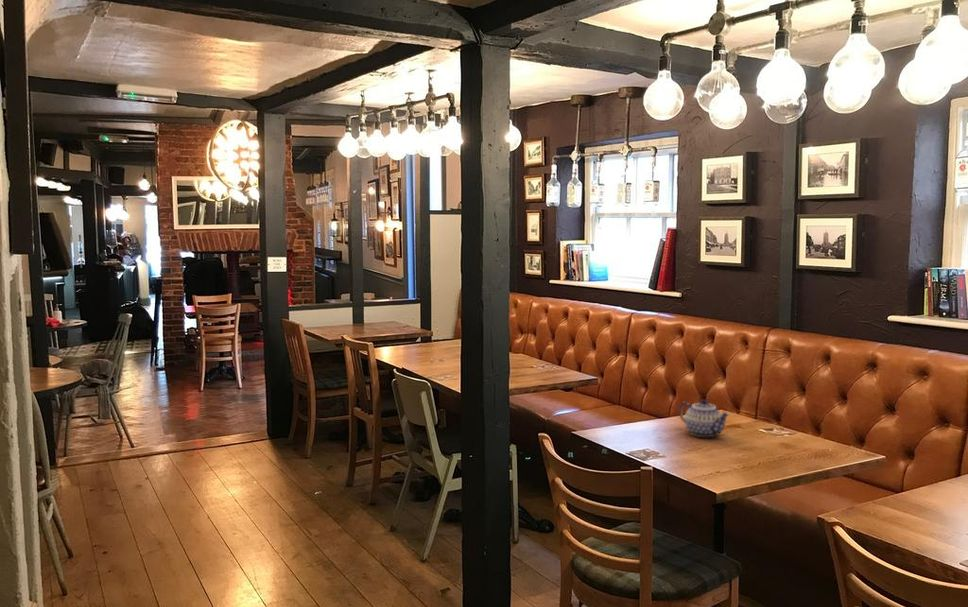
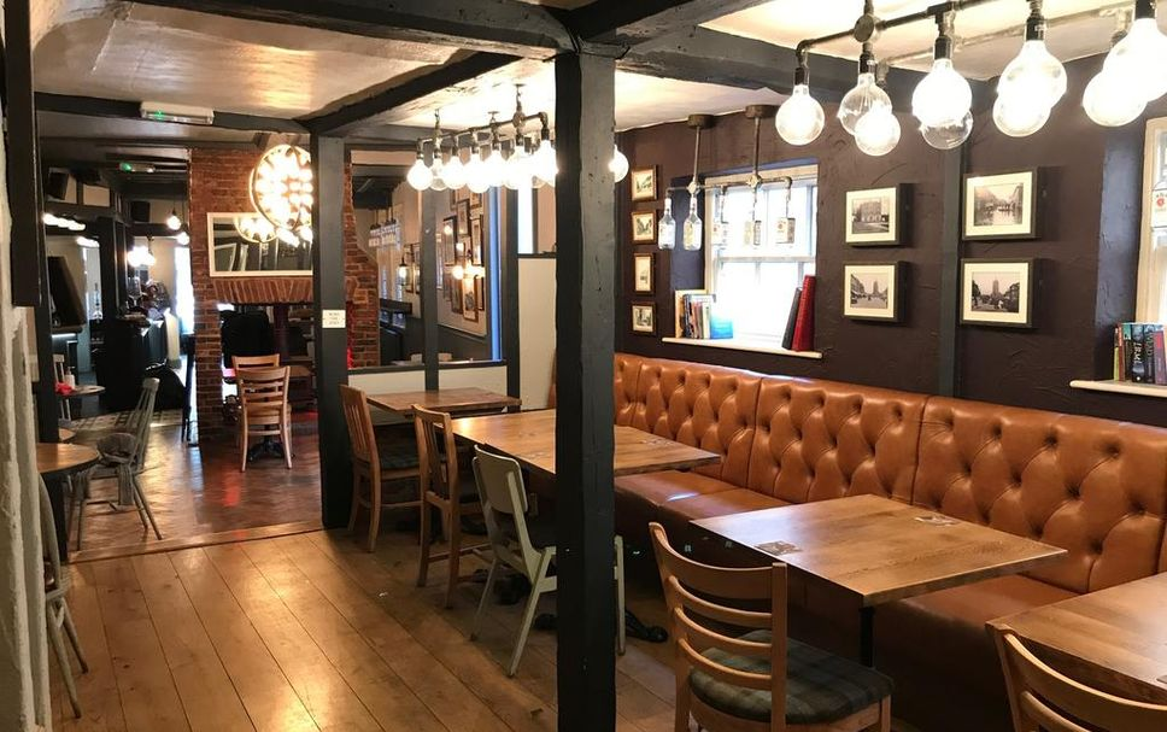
- teapot (703, 416)
